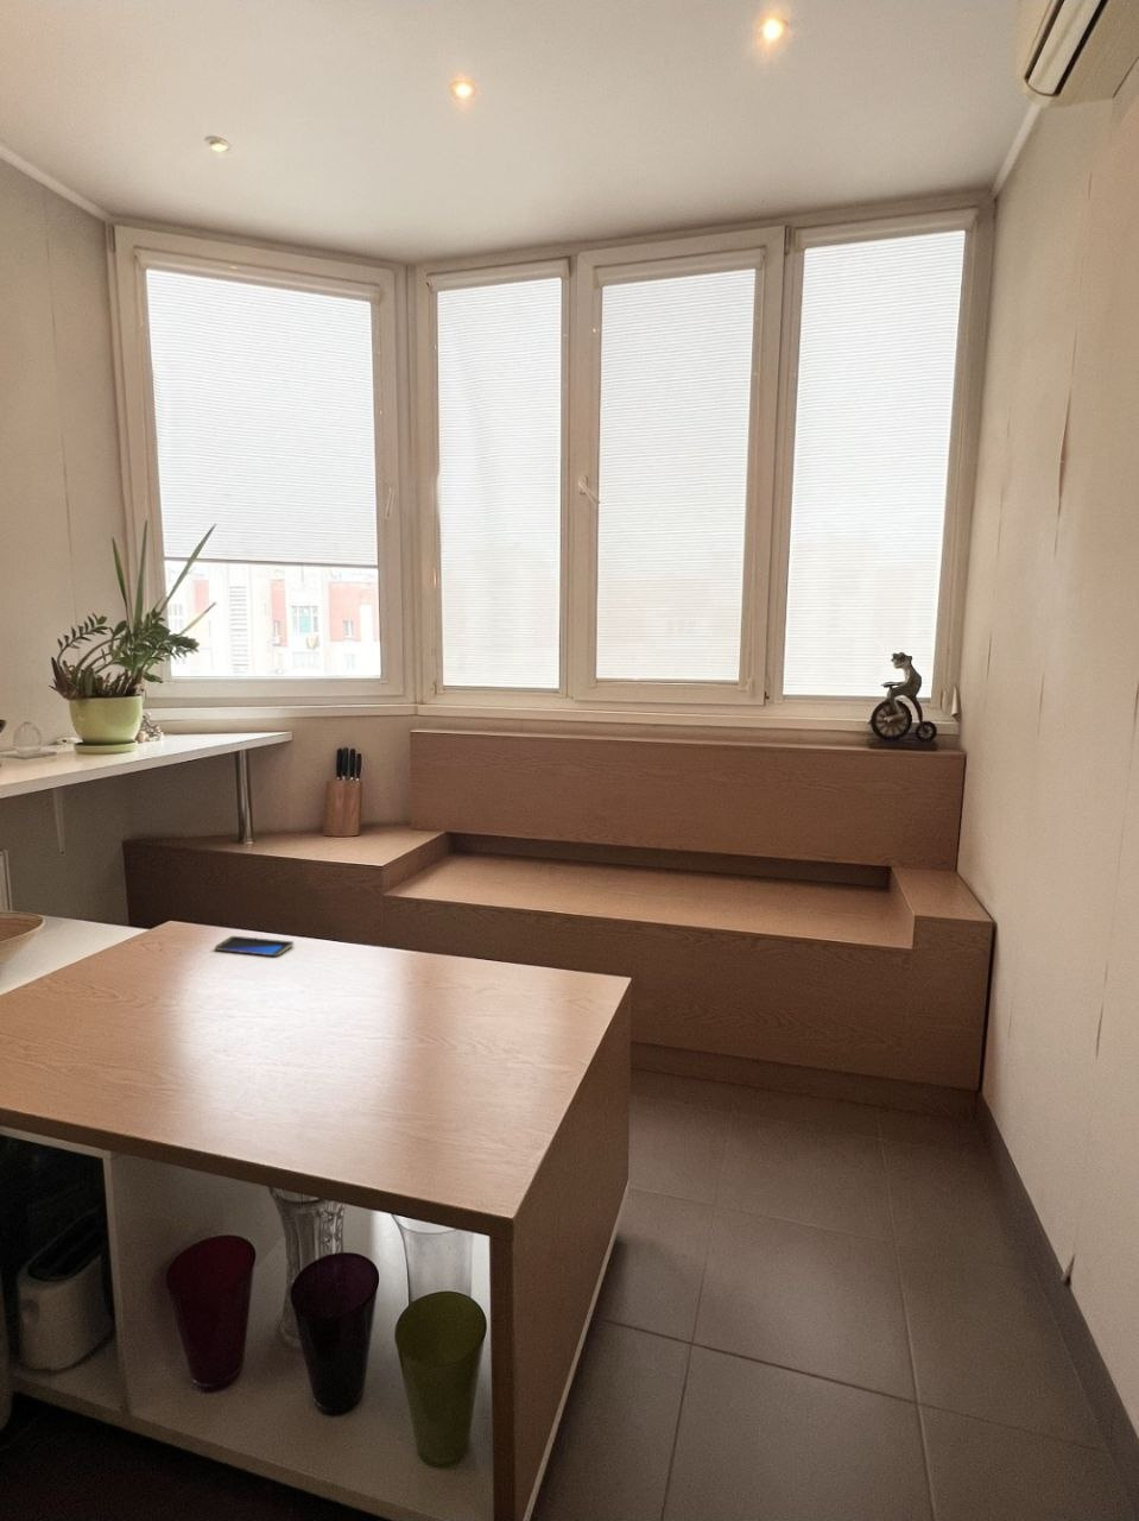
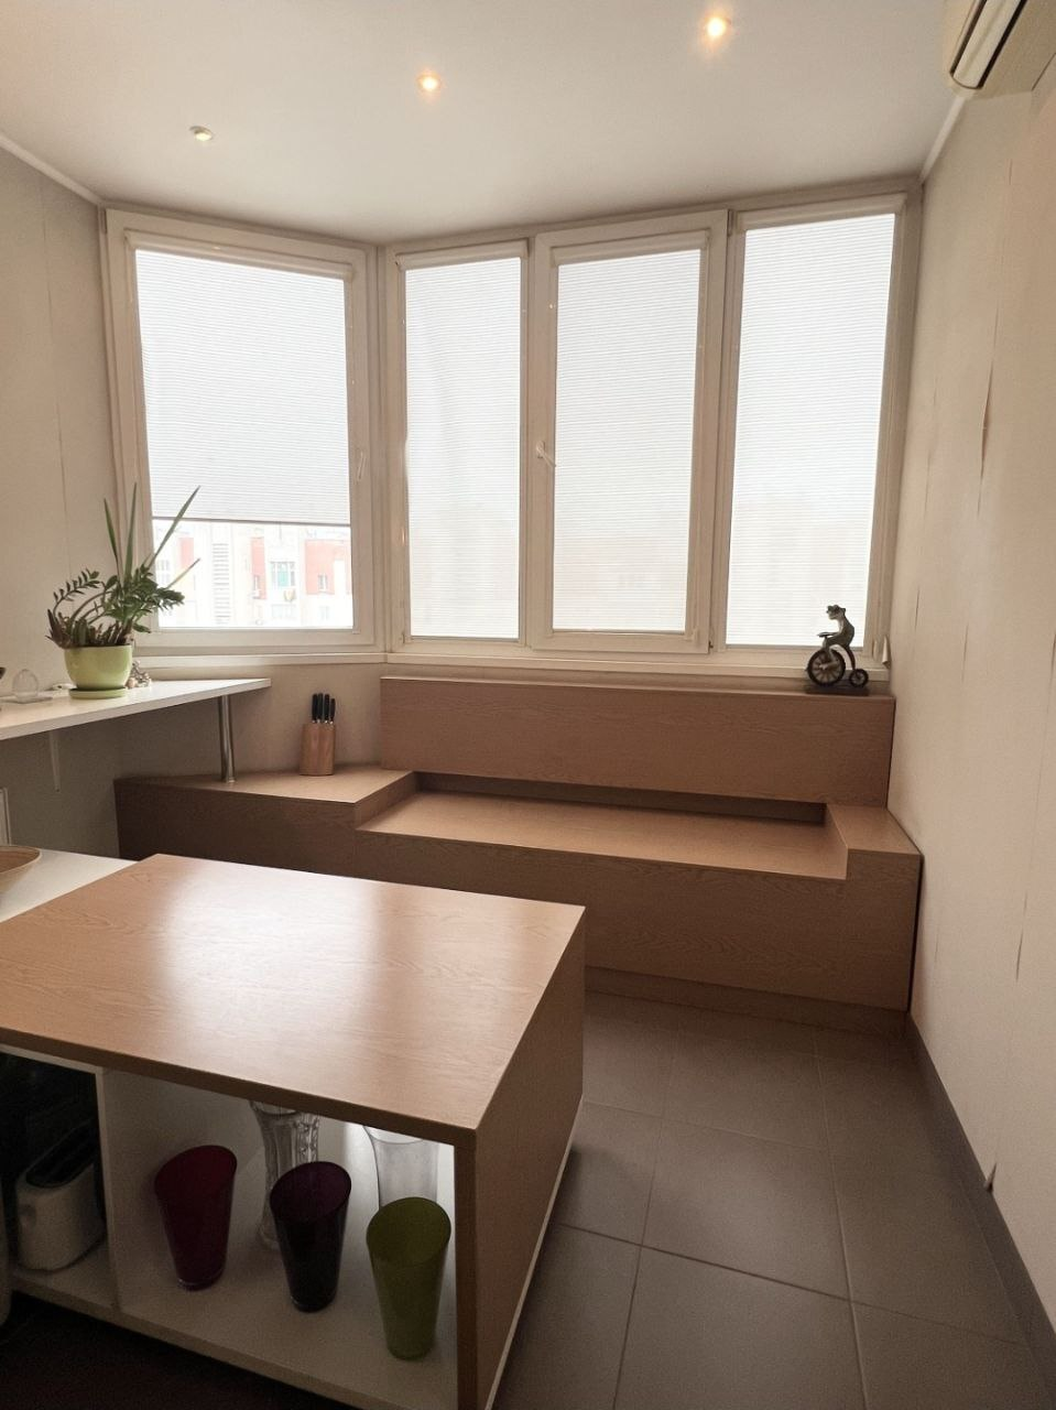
- smartphone (254, 944)
